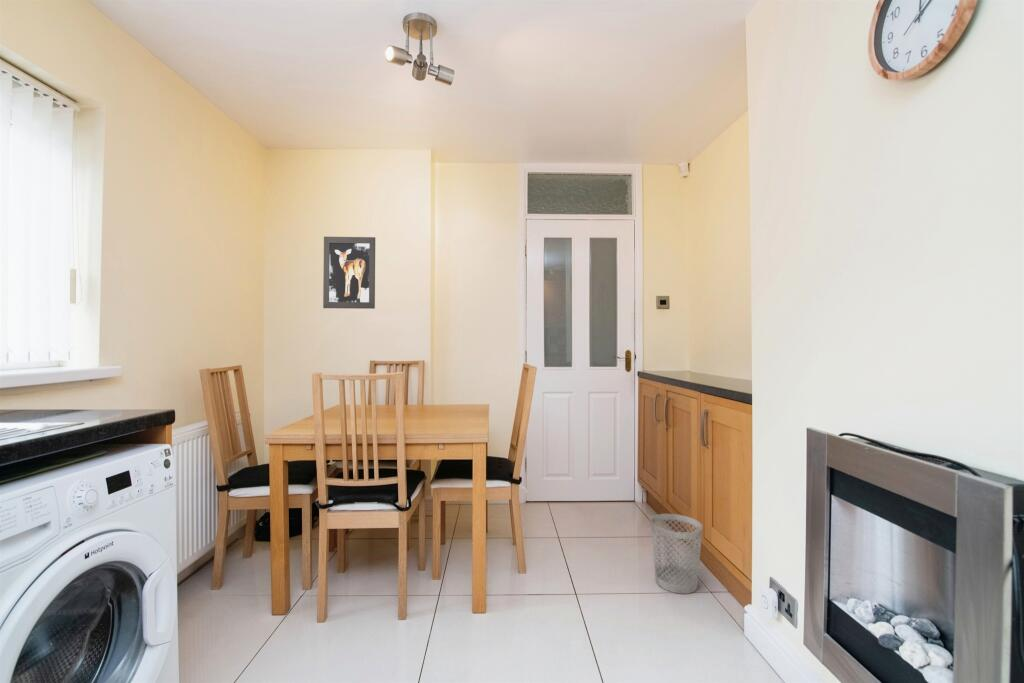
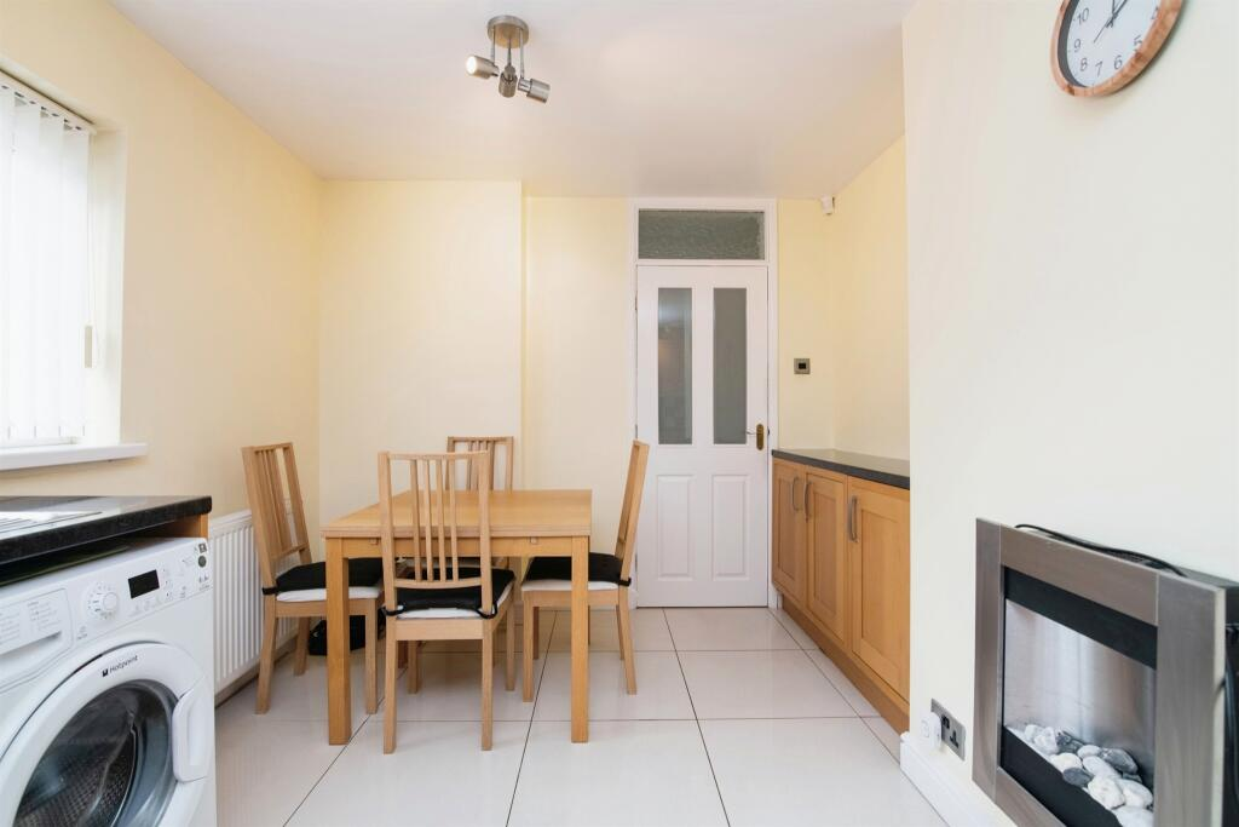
- wall art (349, 272)
- wastebasket (676, 552)
